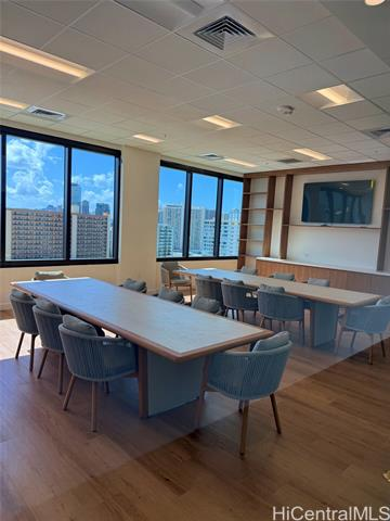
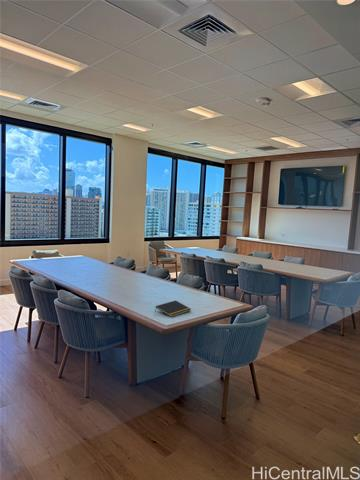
+ notepad (173, 308)
